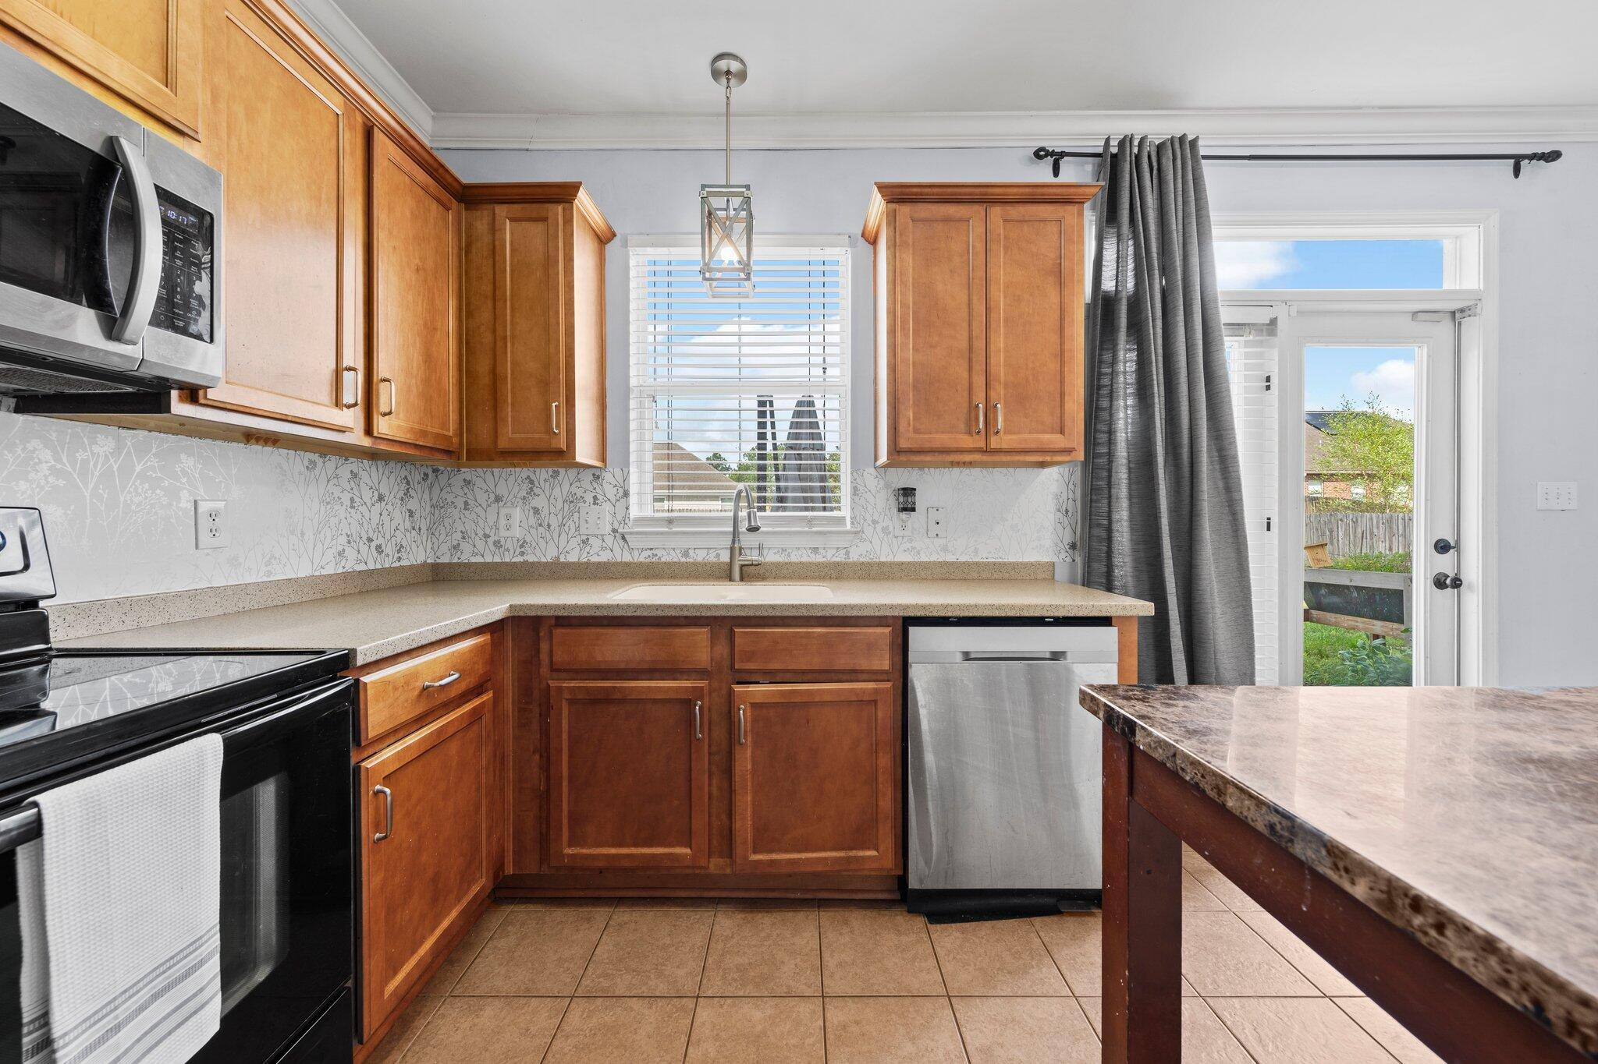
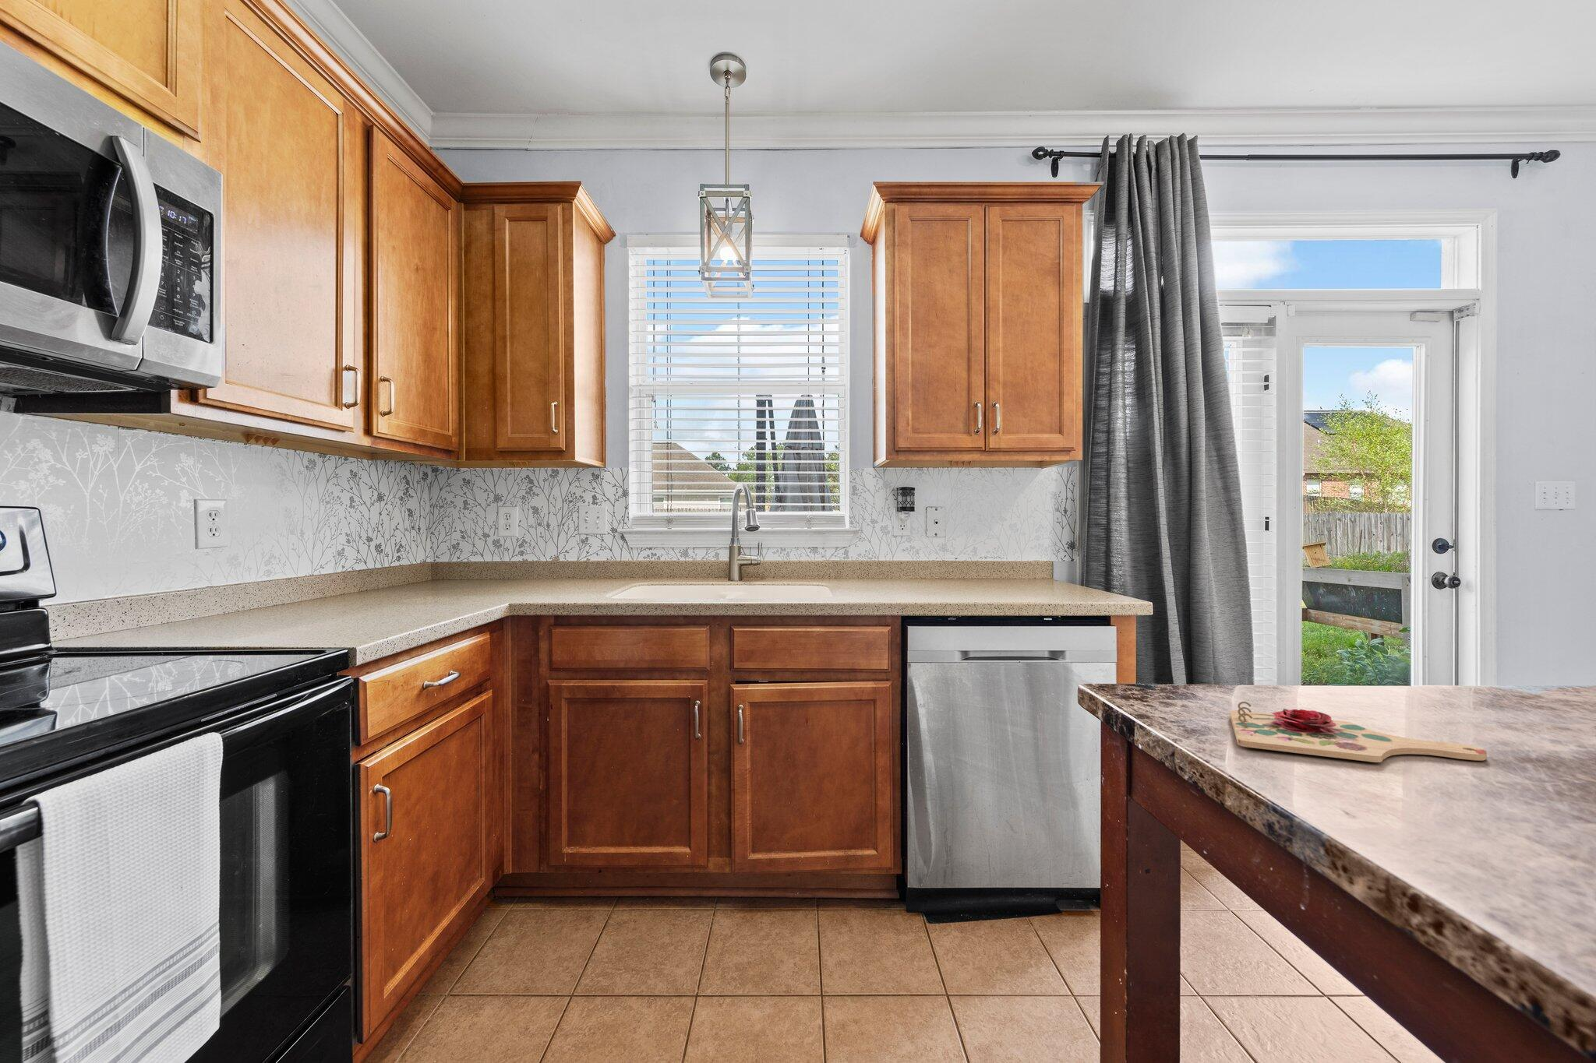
+ cutting board (1352, 731)
